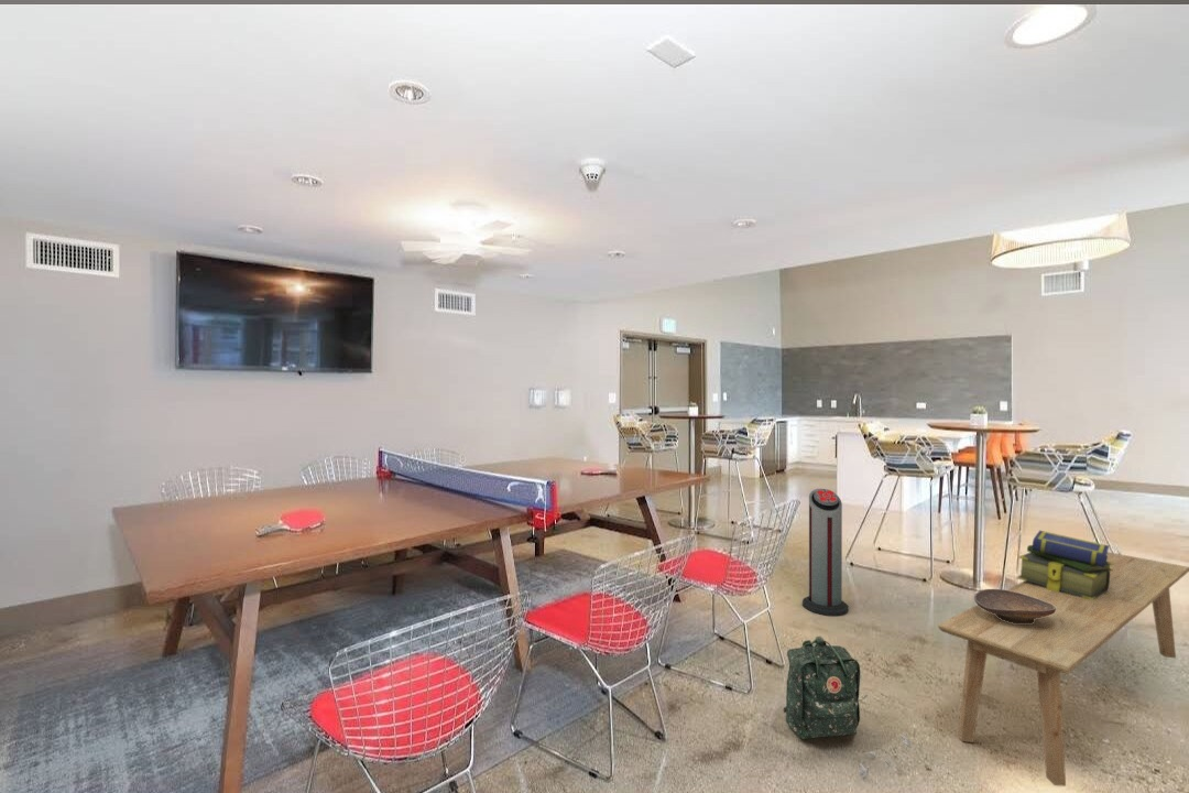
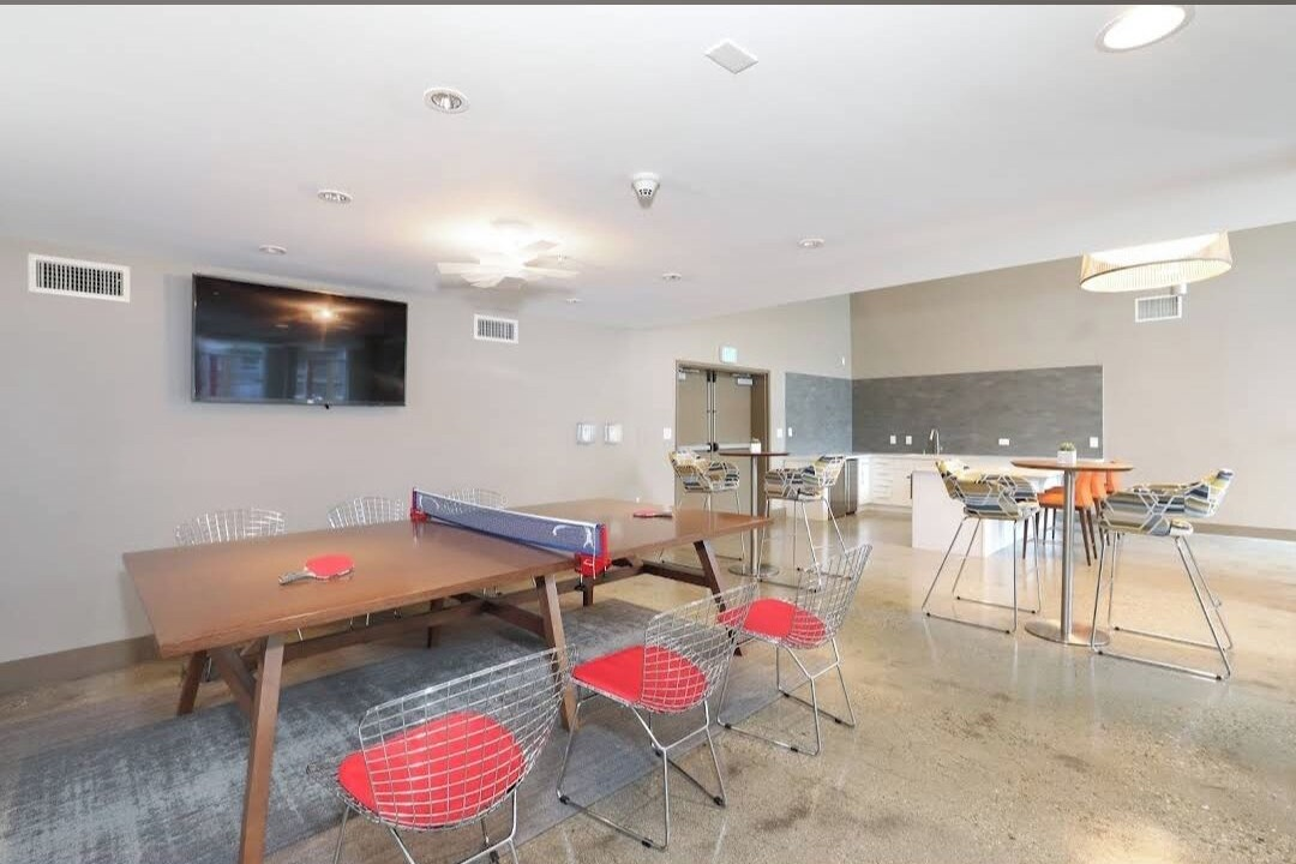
- stack of books (1067, 562)
- decorative bowl (1013, 607)
- bench (1080, 642)
- air purifier (825, 548)
- backpack (840, 689)
